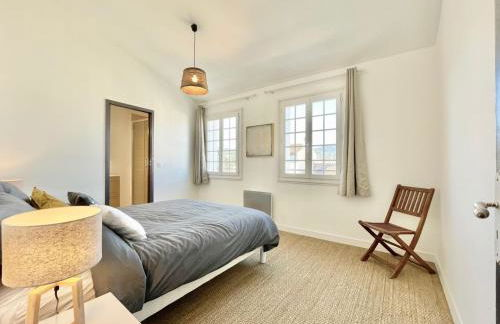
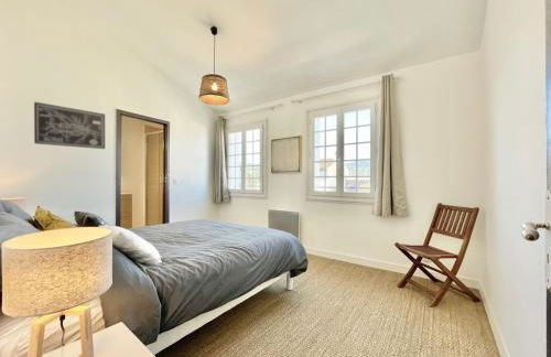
+ wall art (72, 127)
